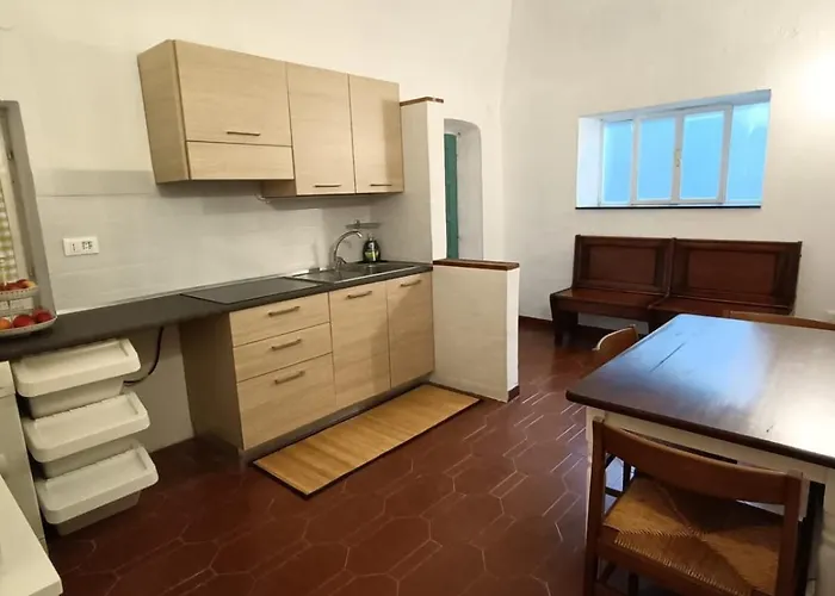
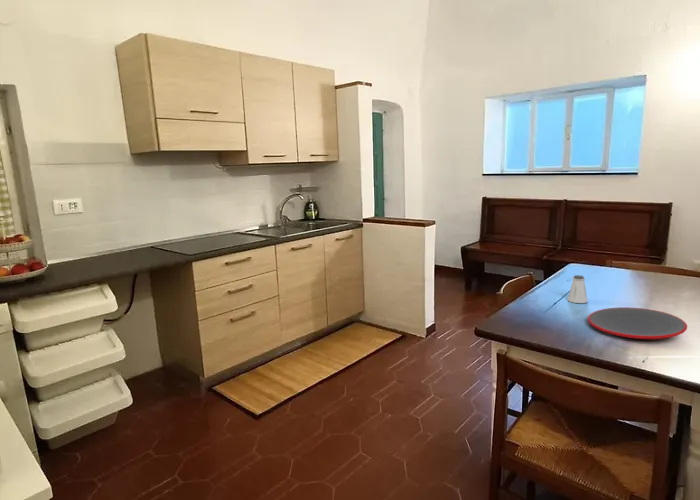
+ plate (634, 323)
+ saltshaker (578, 288)
